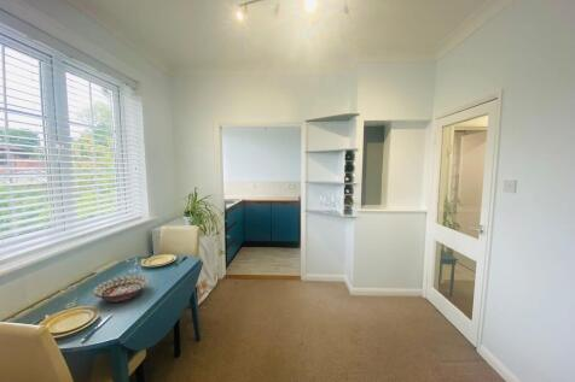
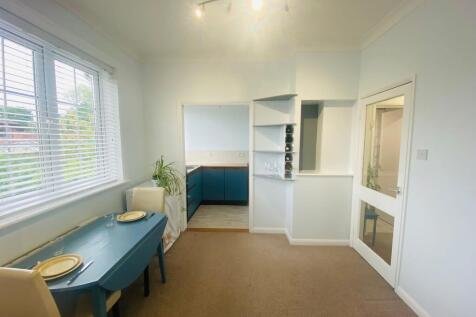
- decorative bowl (122, 290)
